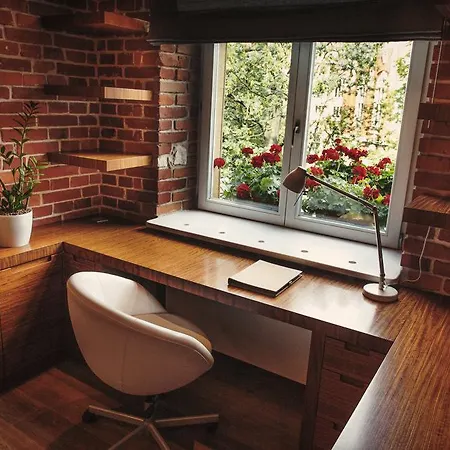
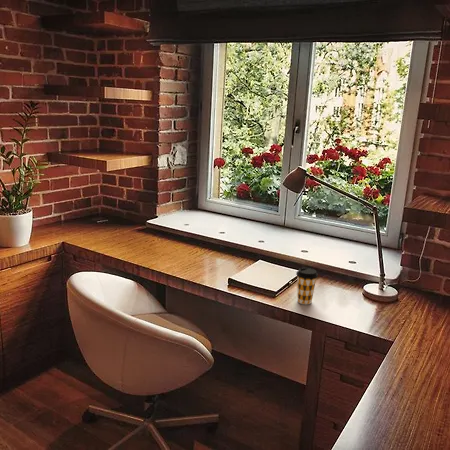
+ coffee cup (306, 286)
